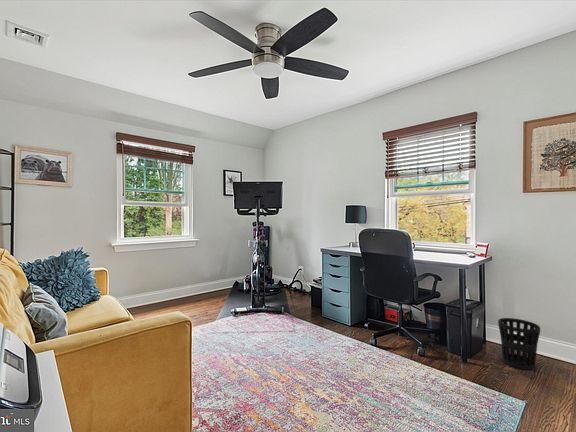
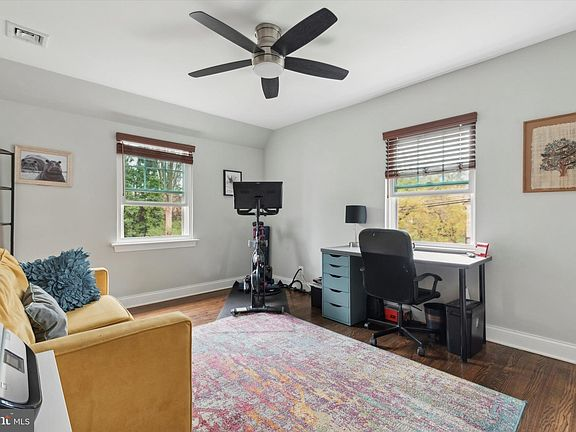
- wastebasket (518, 343)
